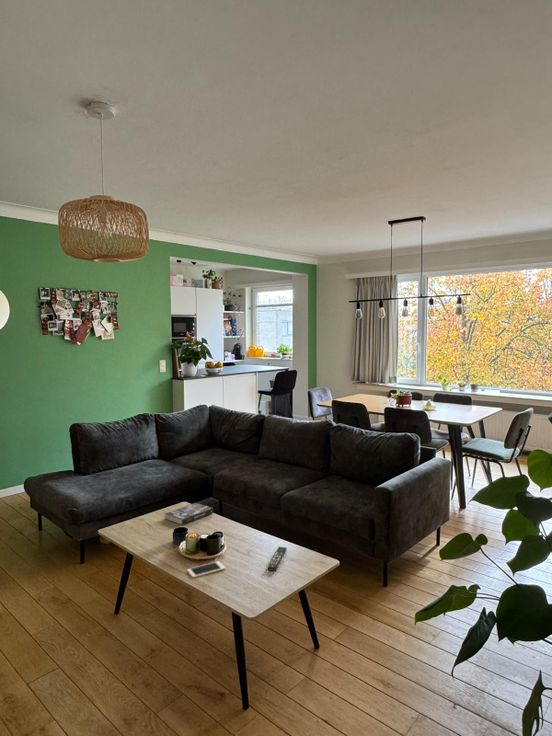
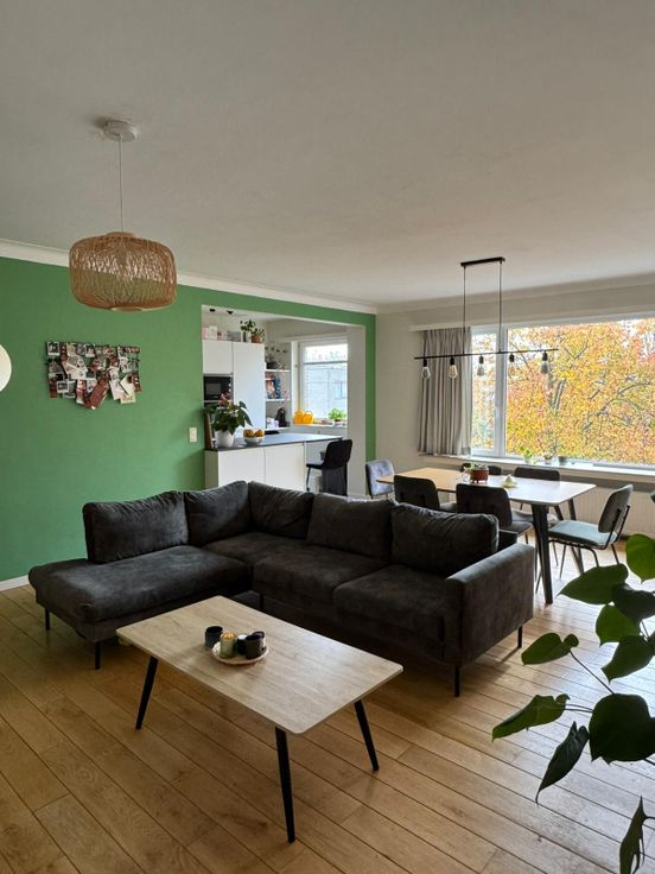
- remote control (277, 558)
- cell phone (206, 569)
- book (189, 513)
